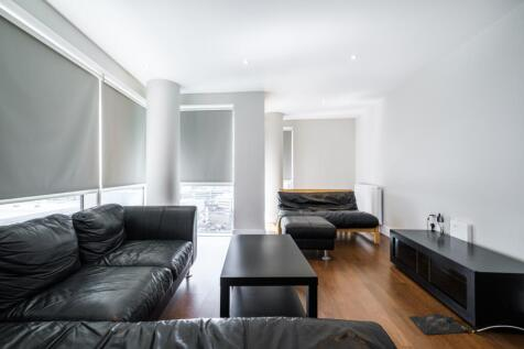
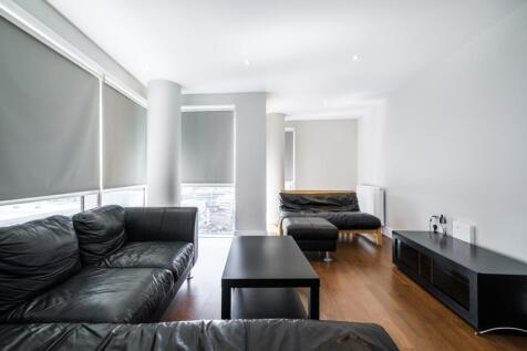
- bag (439, 323)
